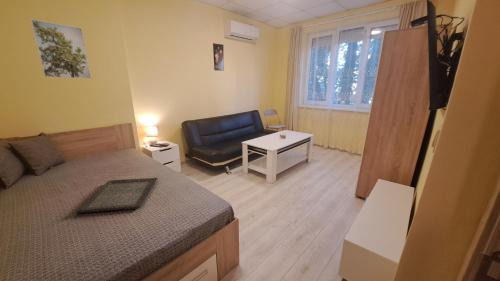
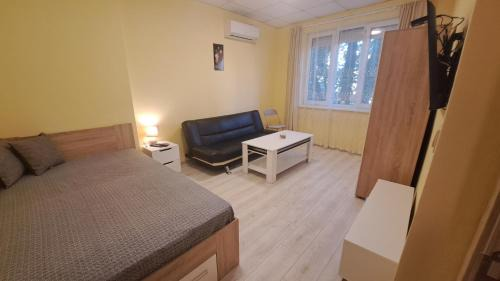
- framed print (63, 51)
- serving tray (122, 192)
